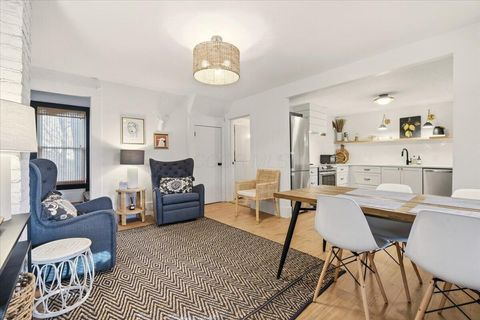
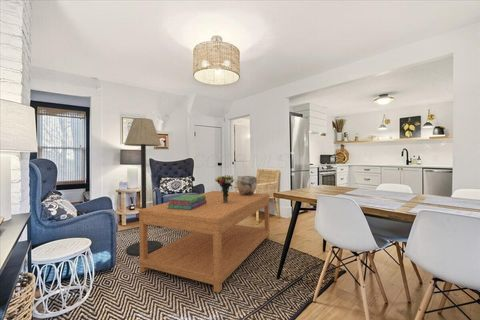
+ stack of books (187, 201)
+ ceramic vessel (246, 185)
+ coffee table (215, 226)
+ floor lamp (143, 184)
+ bouquet (226, 188)
